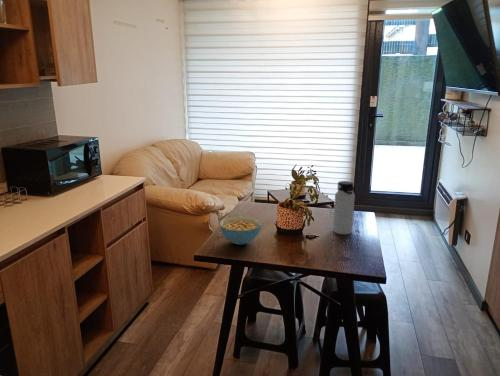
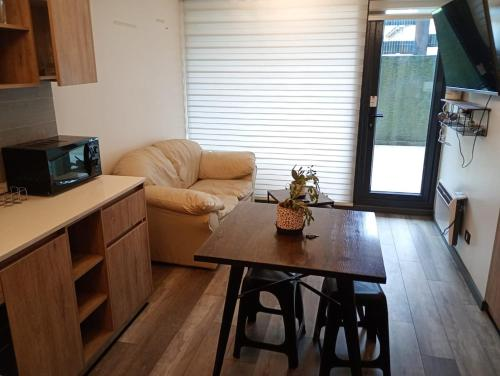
- water bottle (344, 207)
- cereal bowl (240, 232)
